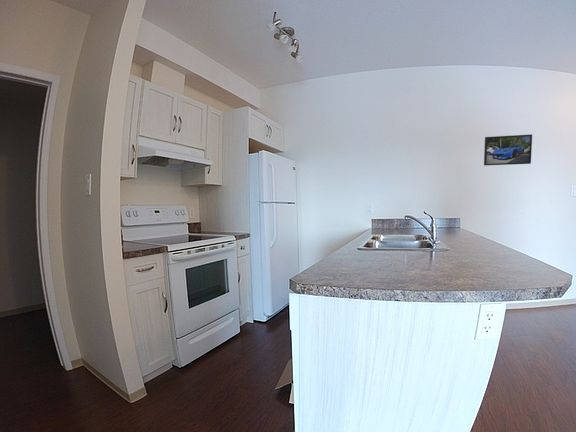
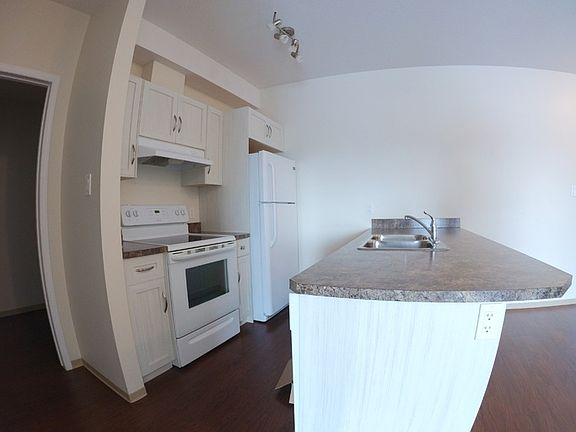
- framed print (507, 150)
